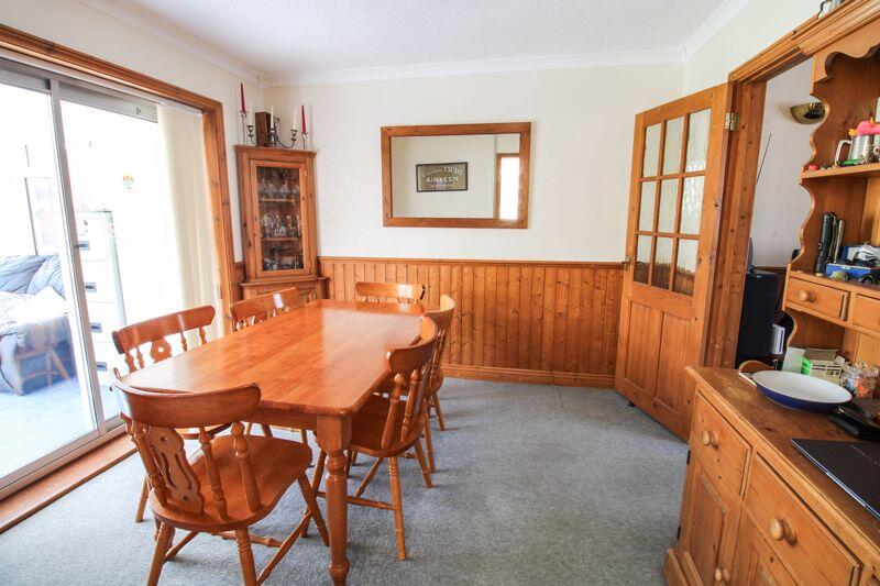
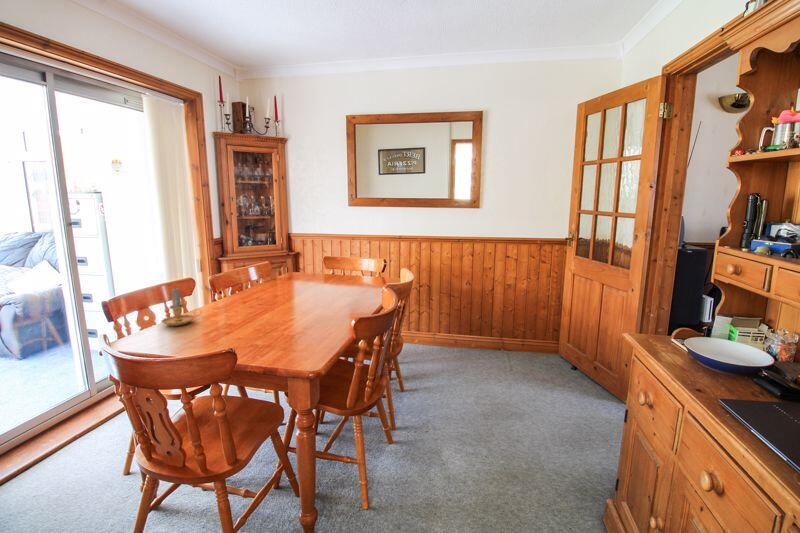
+ candle (180, 304)
